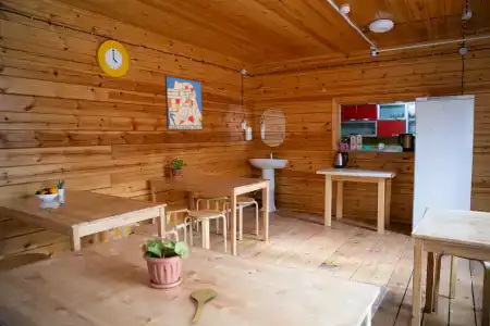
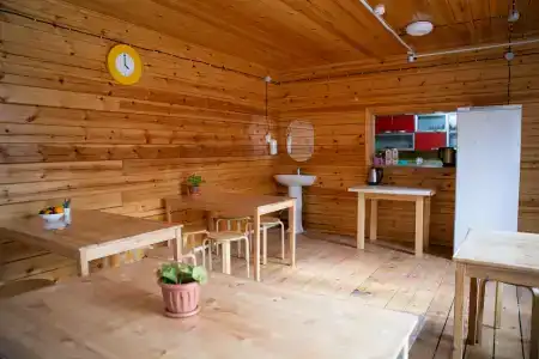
- spoon (200, 303)
- wall art (184, 104)
